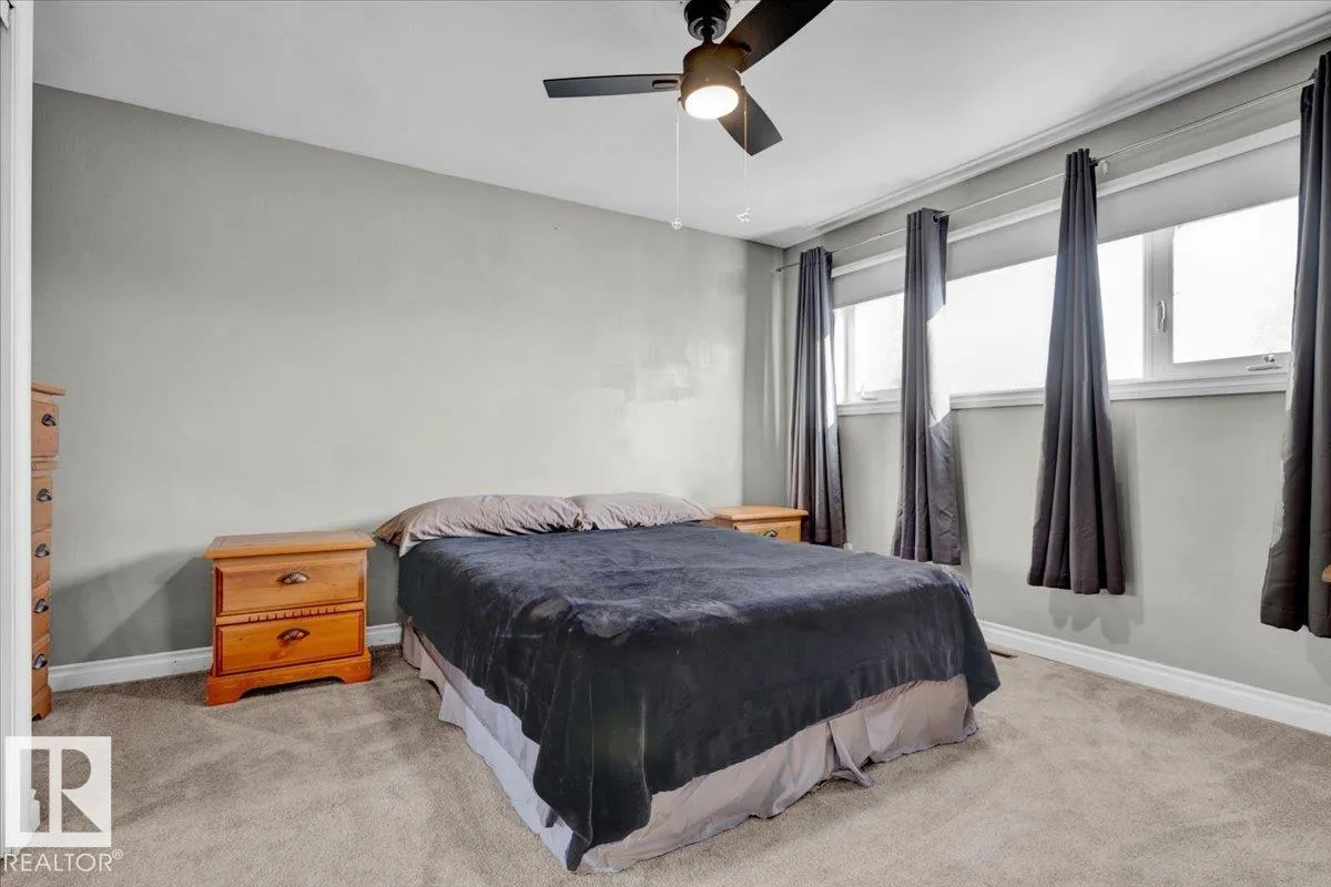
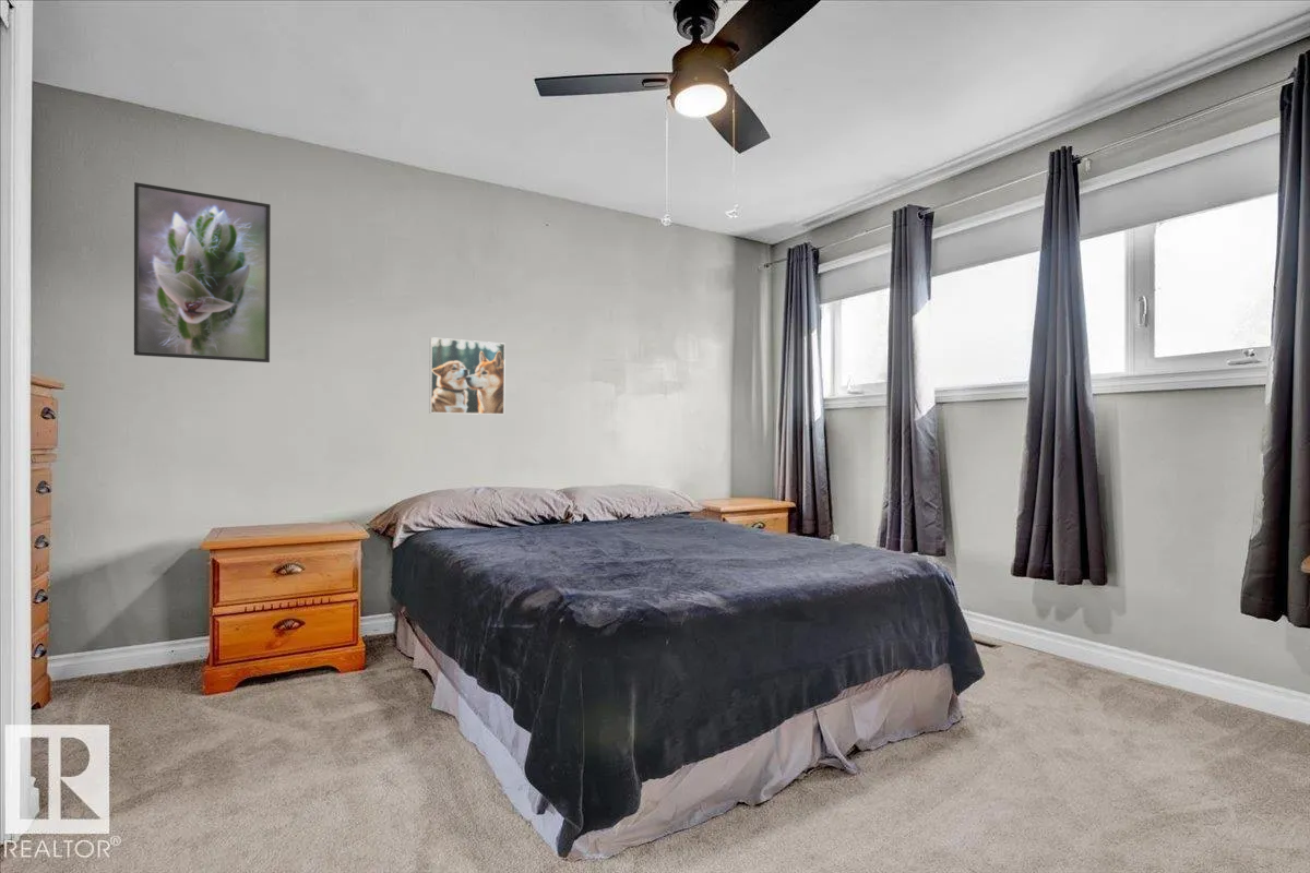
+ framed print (467, 376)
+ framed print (205, 276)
